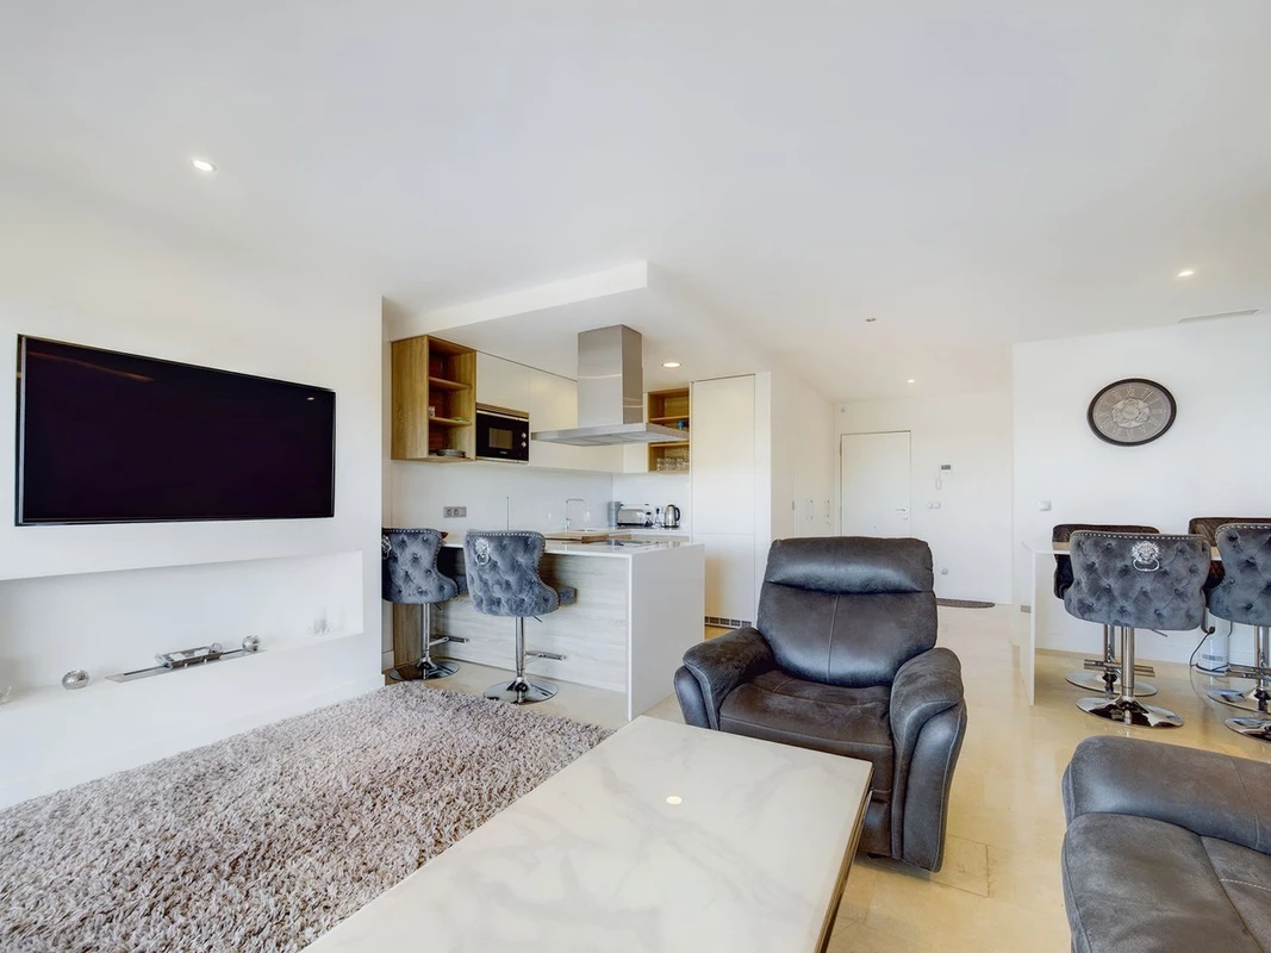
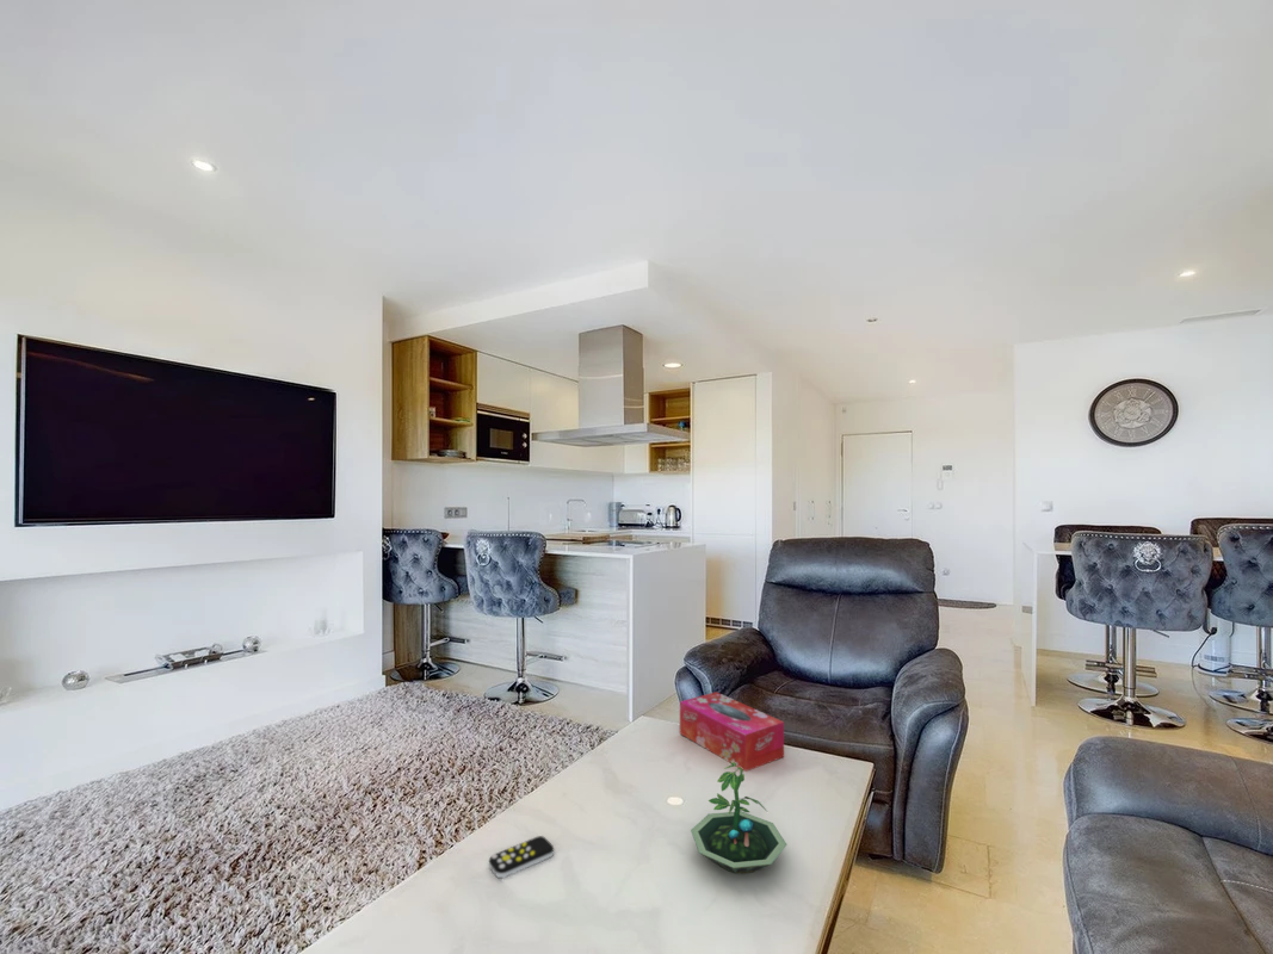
+ remote control (521, 855)
+ terrarium (737, 786)
+ tissue box (729, 727)
